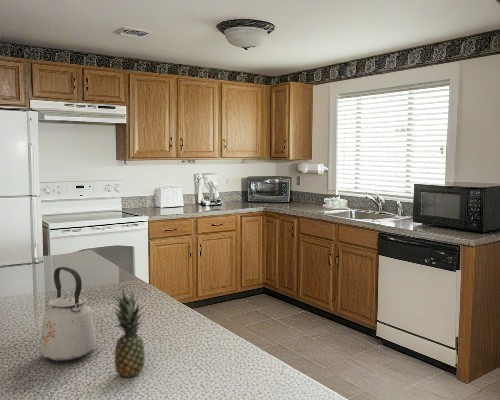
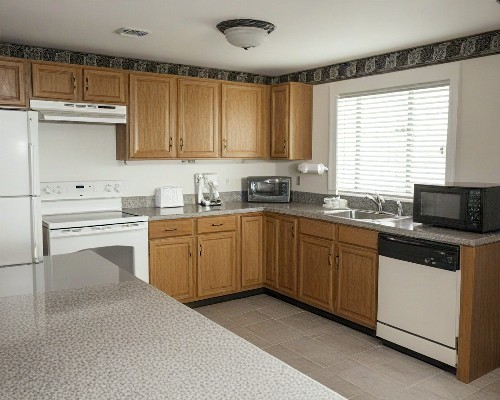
- fruit (127, 330)
- kettle (63, 309)
